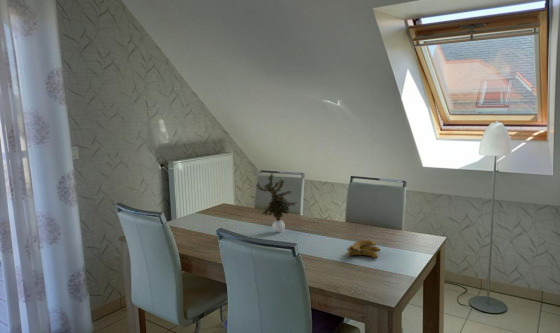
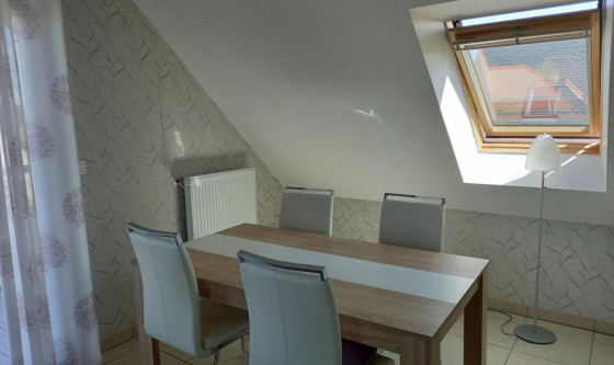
- banana (363, 249)
- potted plant (274, 203)
